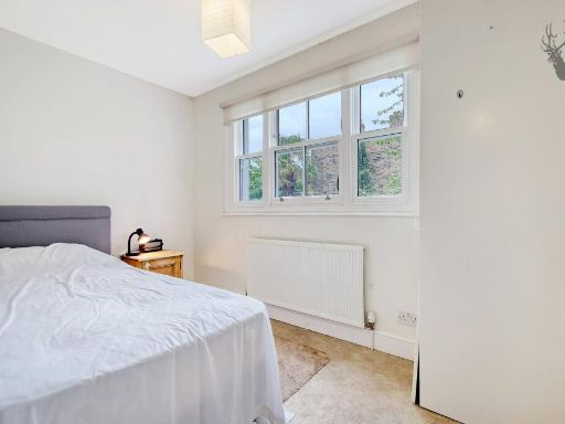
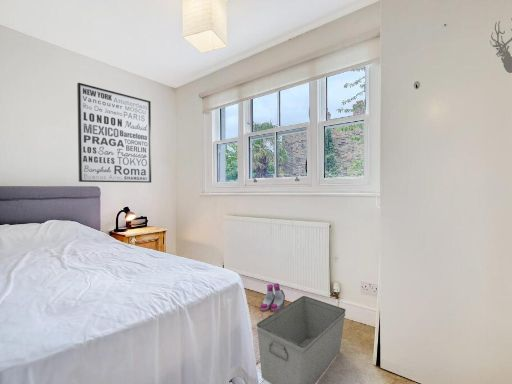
+ wall art (117, 137)
+ boots (272, 295)
+ storage bin (303, 339)
